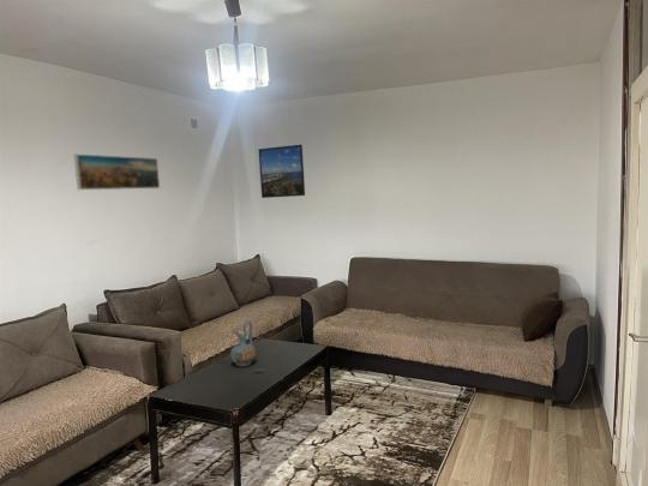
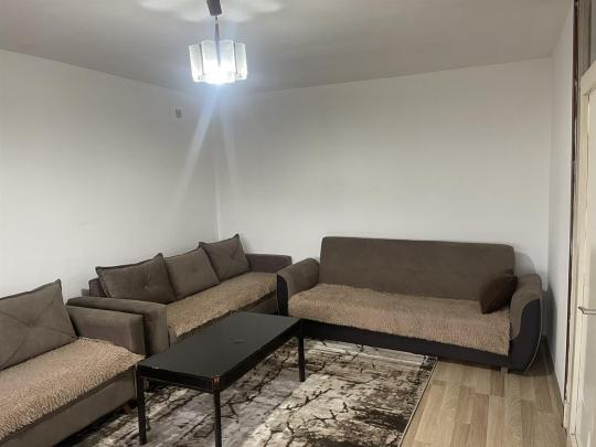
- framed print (120, 173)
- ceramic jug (242, 343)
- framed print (281, 172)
